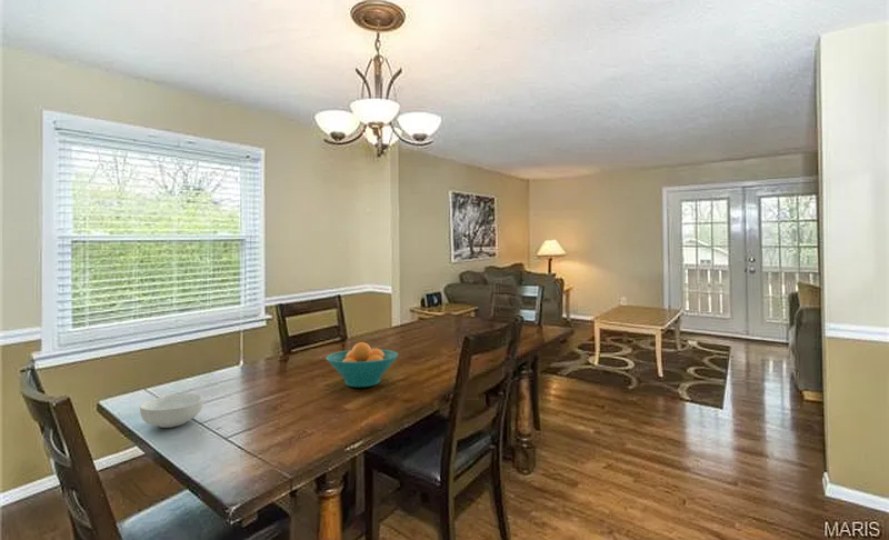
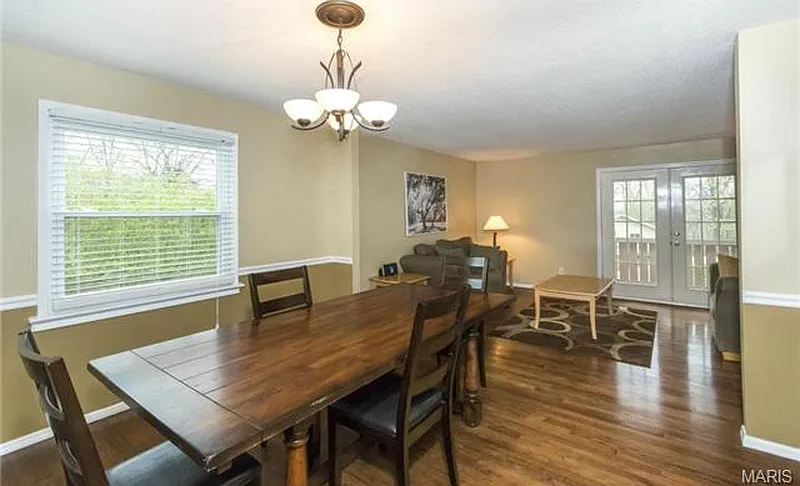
- cereal bowl (172, 411)
- fruit bowl (362, 362)
